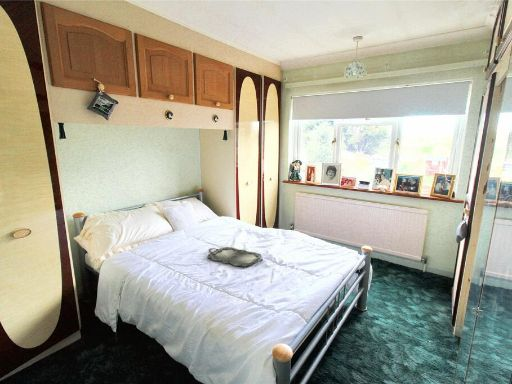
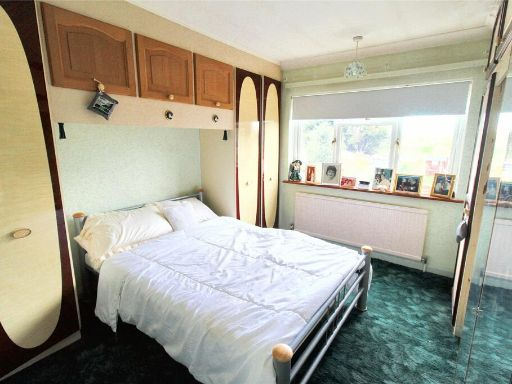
- serving tray (234, 256)
